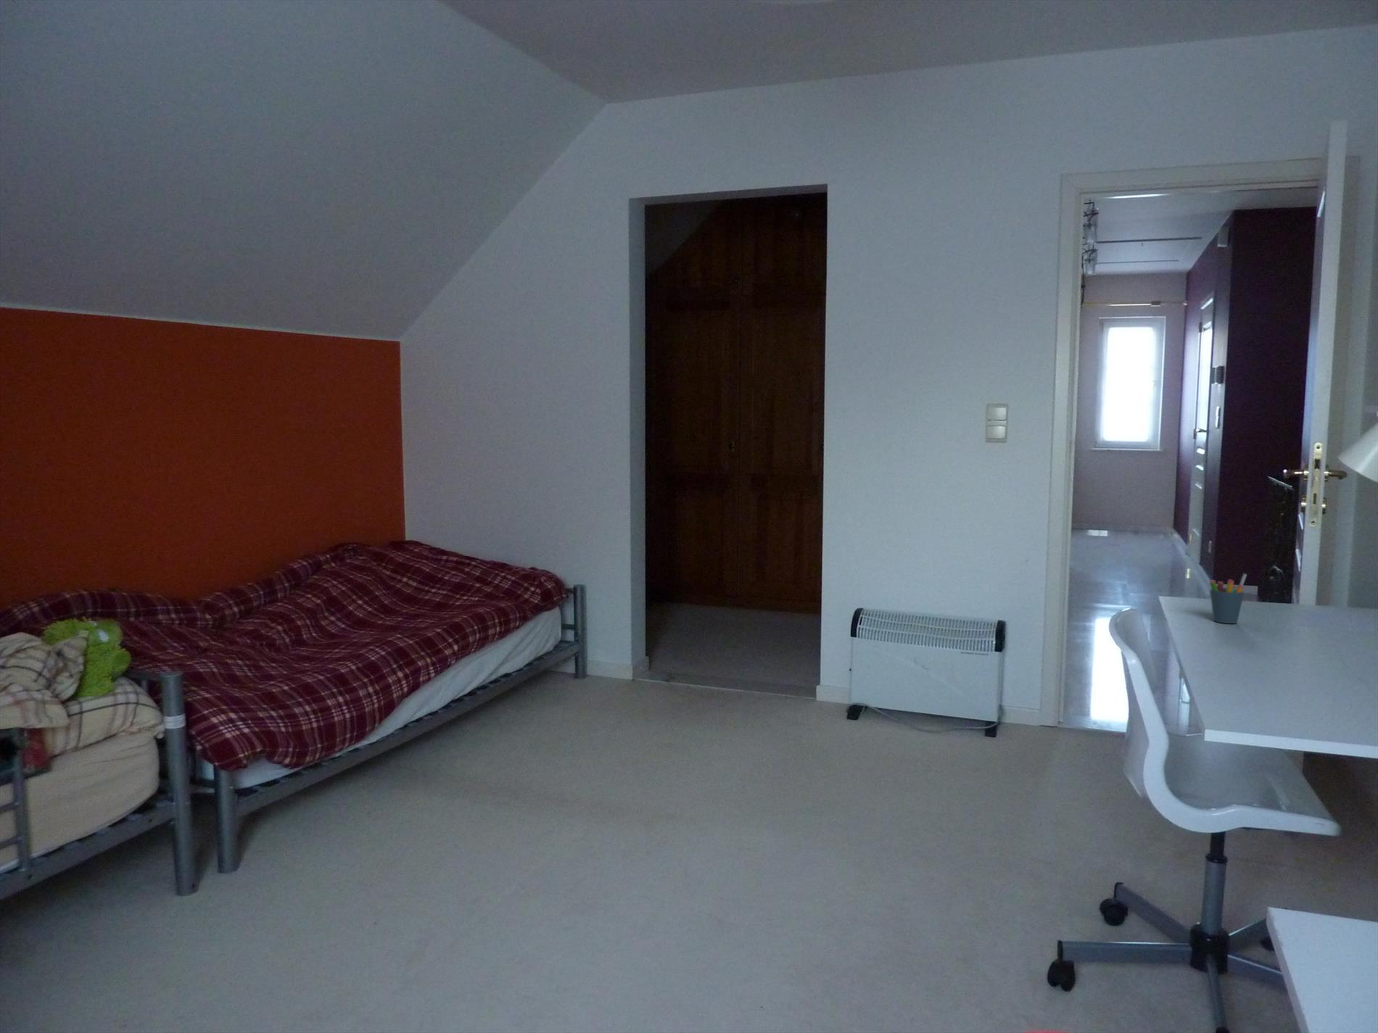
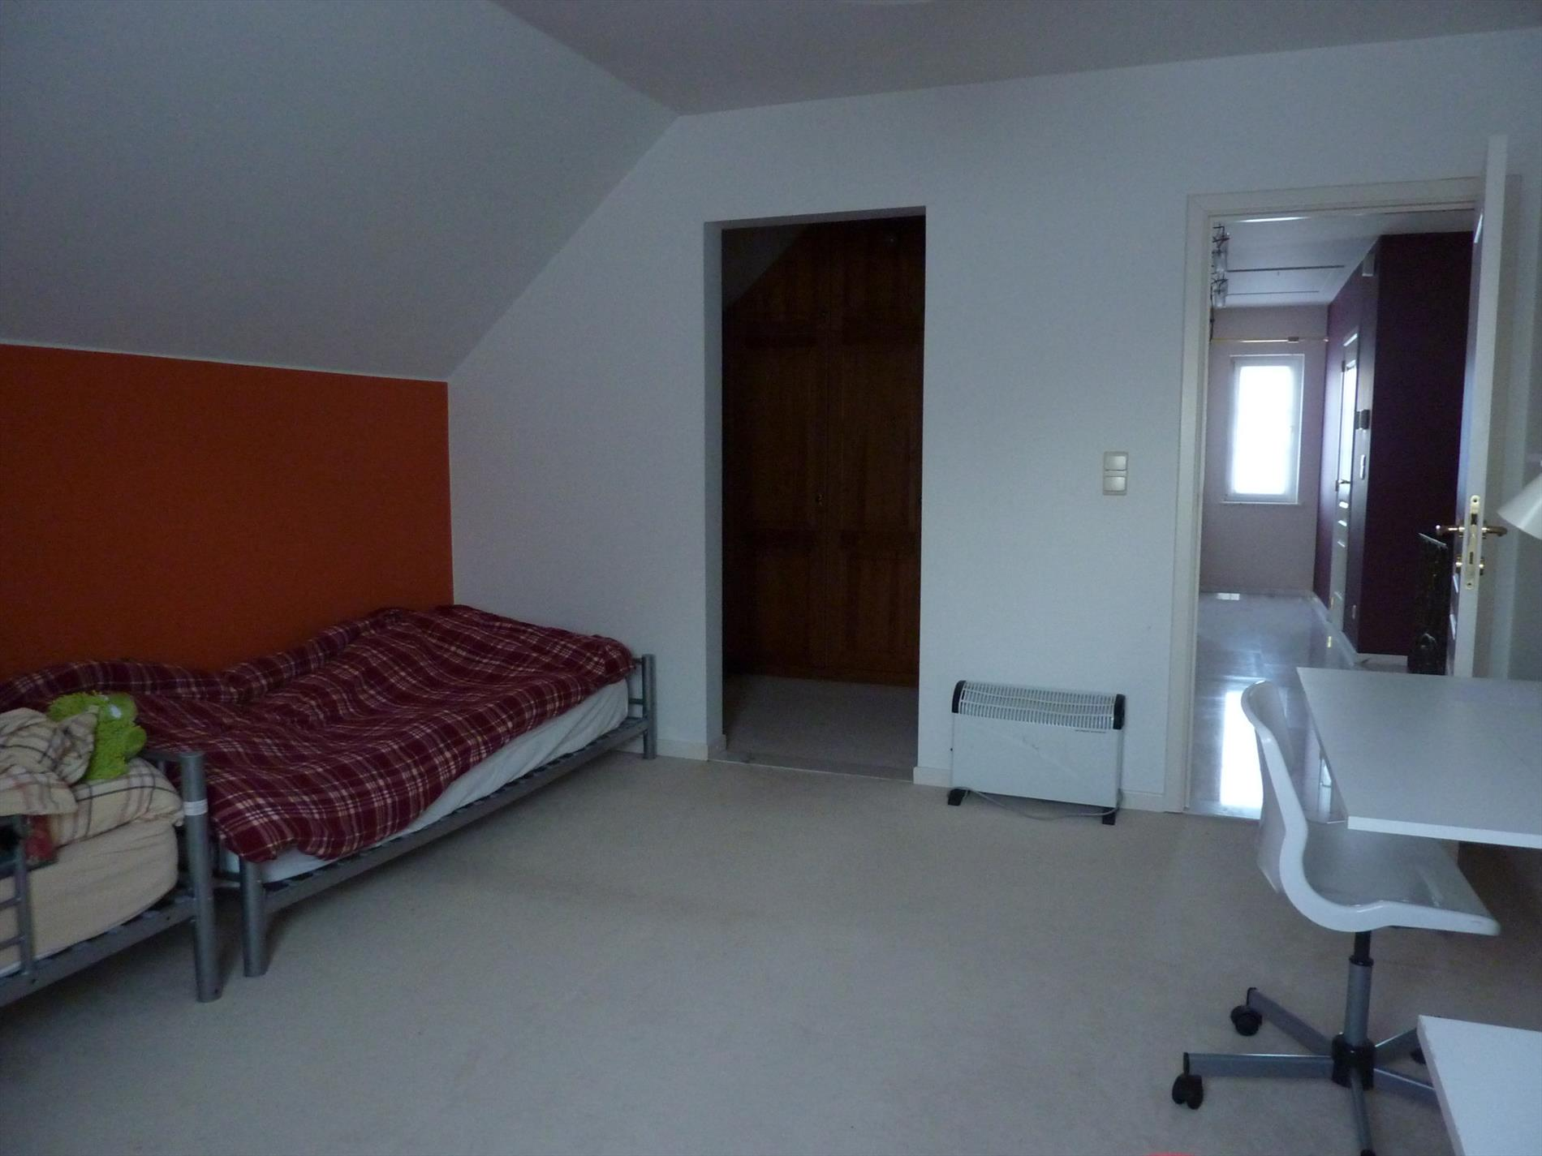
- pen holder (1226, 597)
